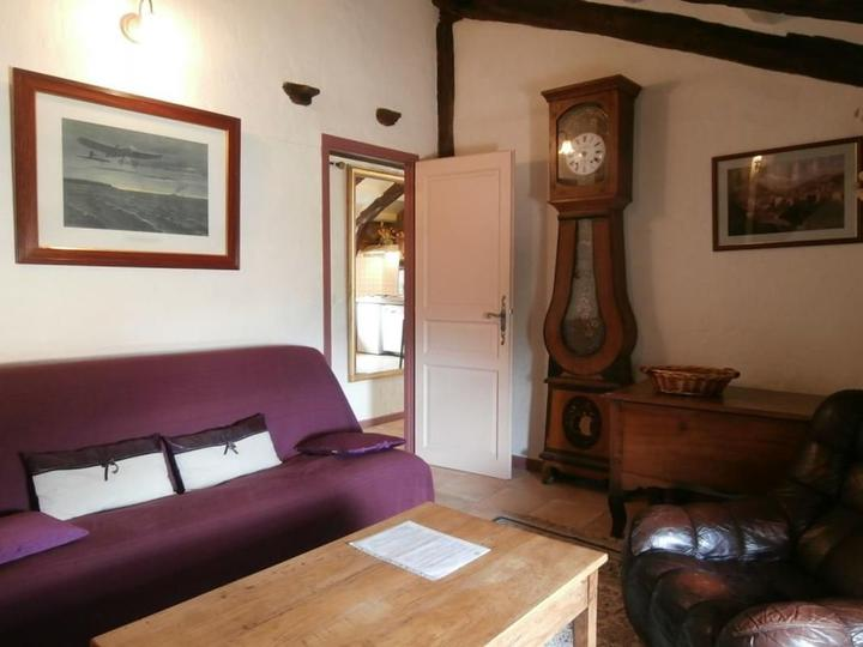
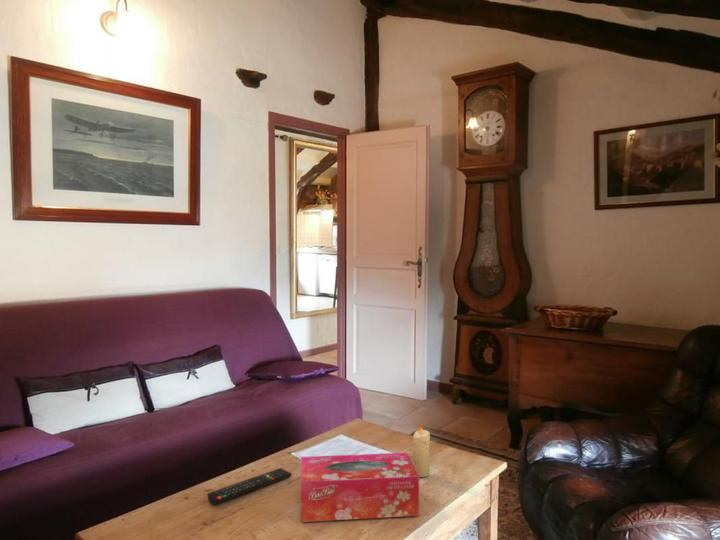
+ candle (421, 448)
+ remote control (250, 485)
+ tissue box (357, 484)
